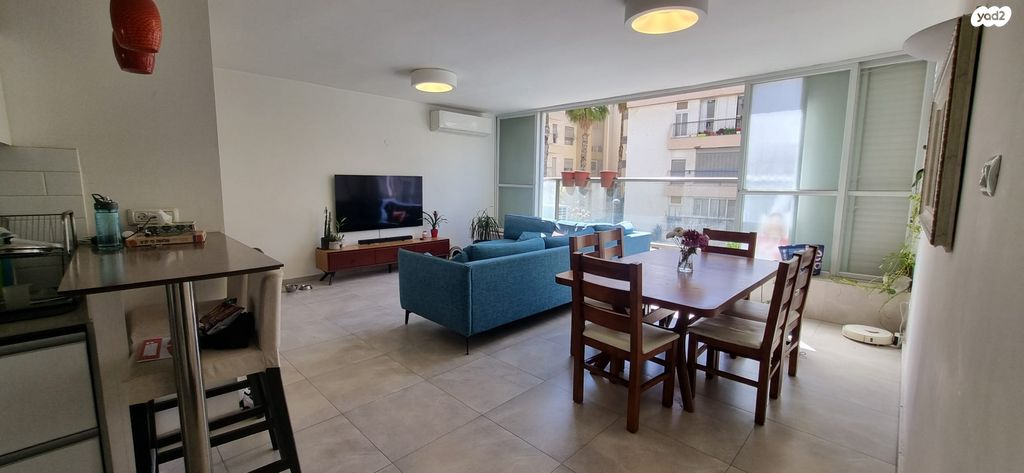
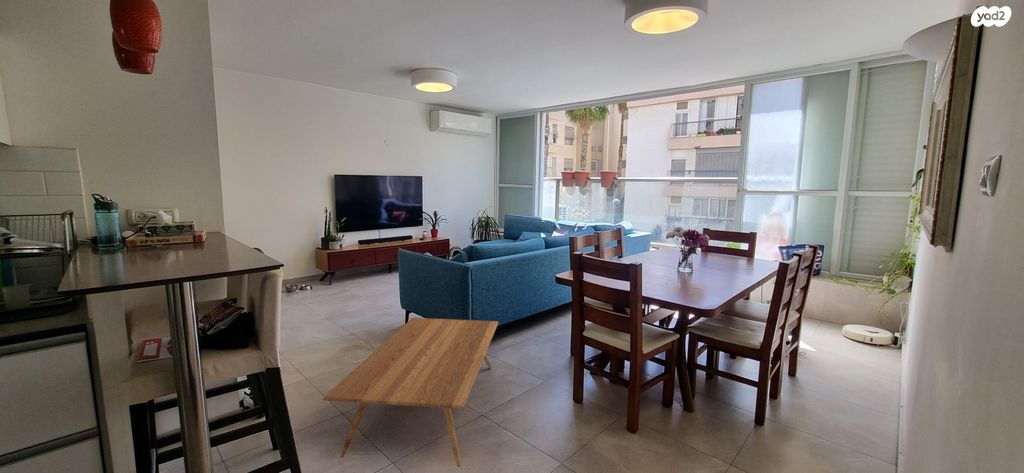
+ coffee table (431, 378)
